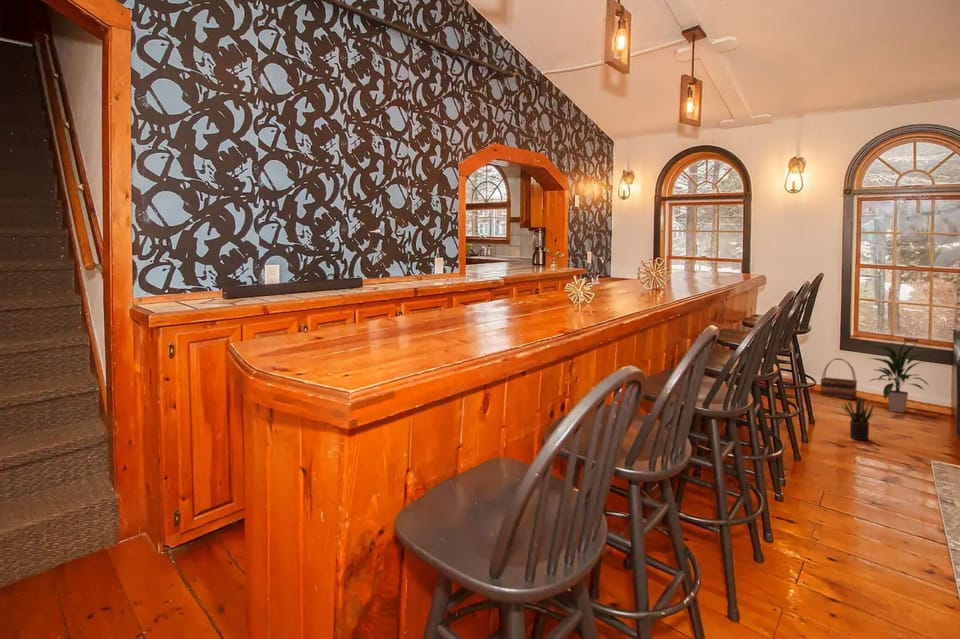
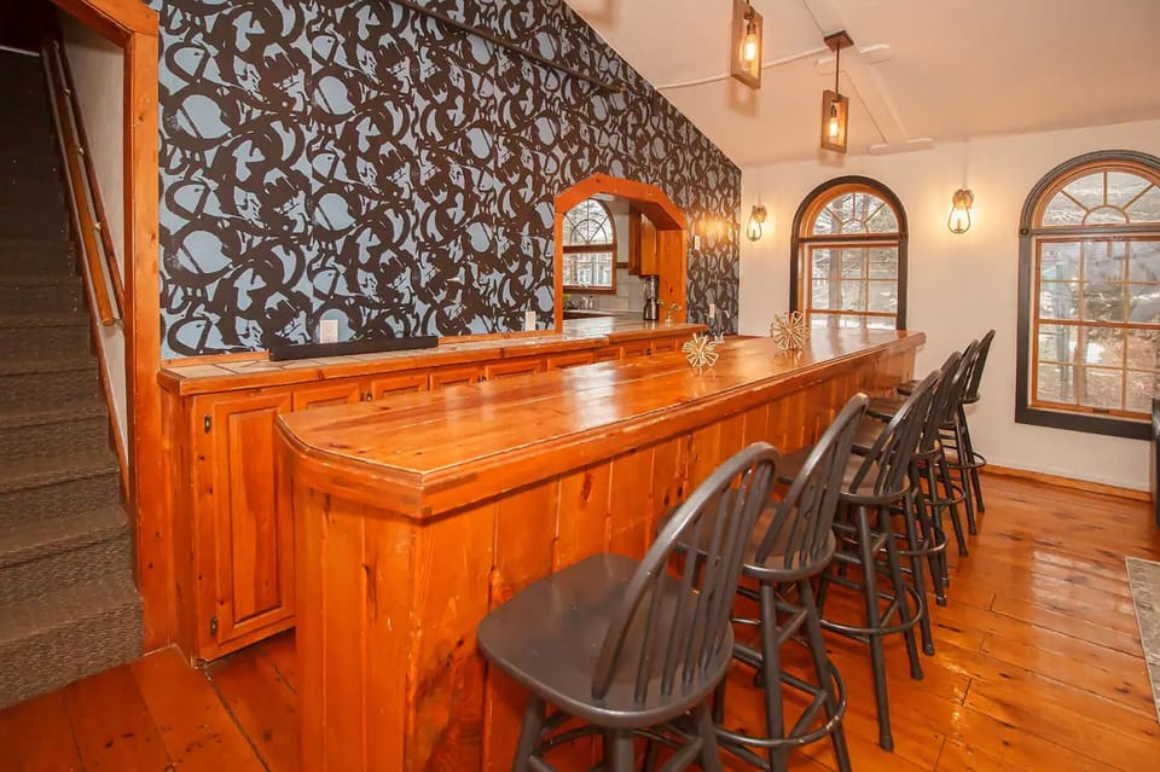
- potted plant (857, 417)
- basket (838, 379)
- indoor plant (895, 375)
